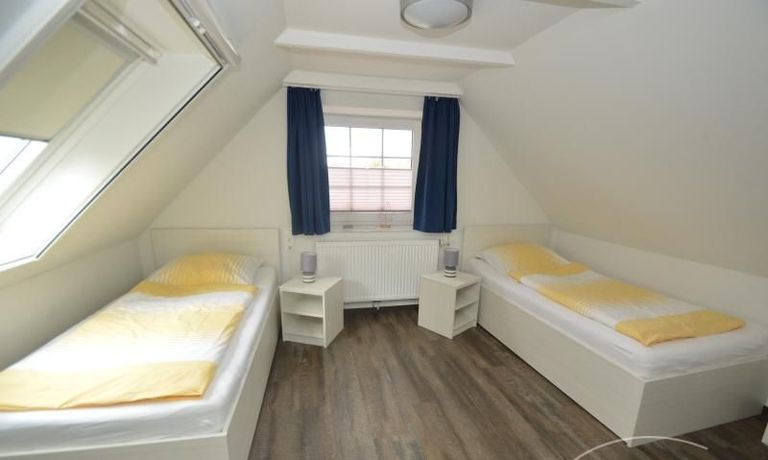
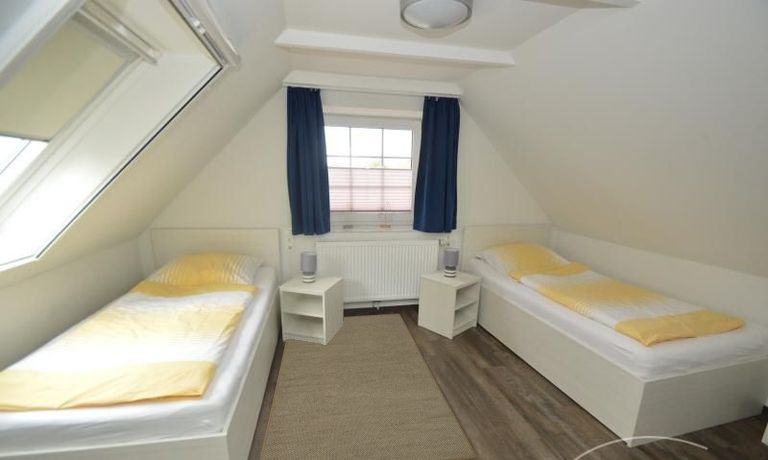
+ rug (355, 367)
